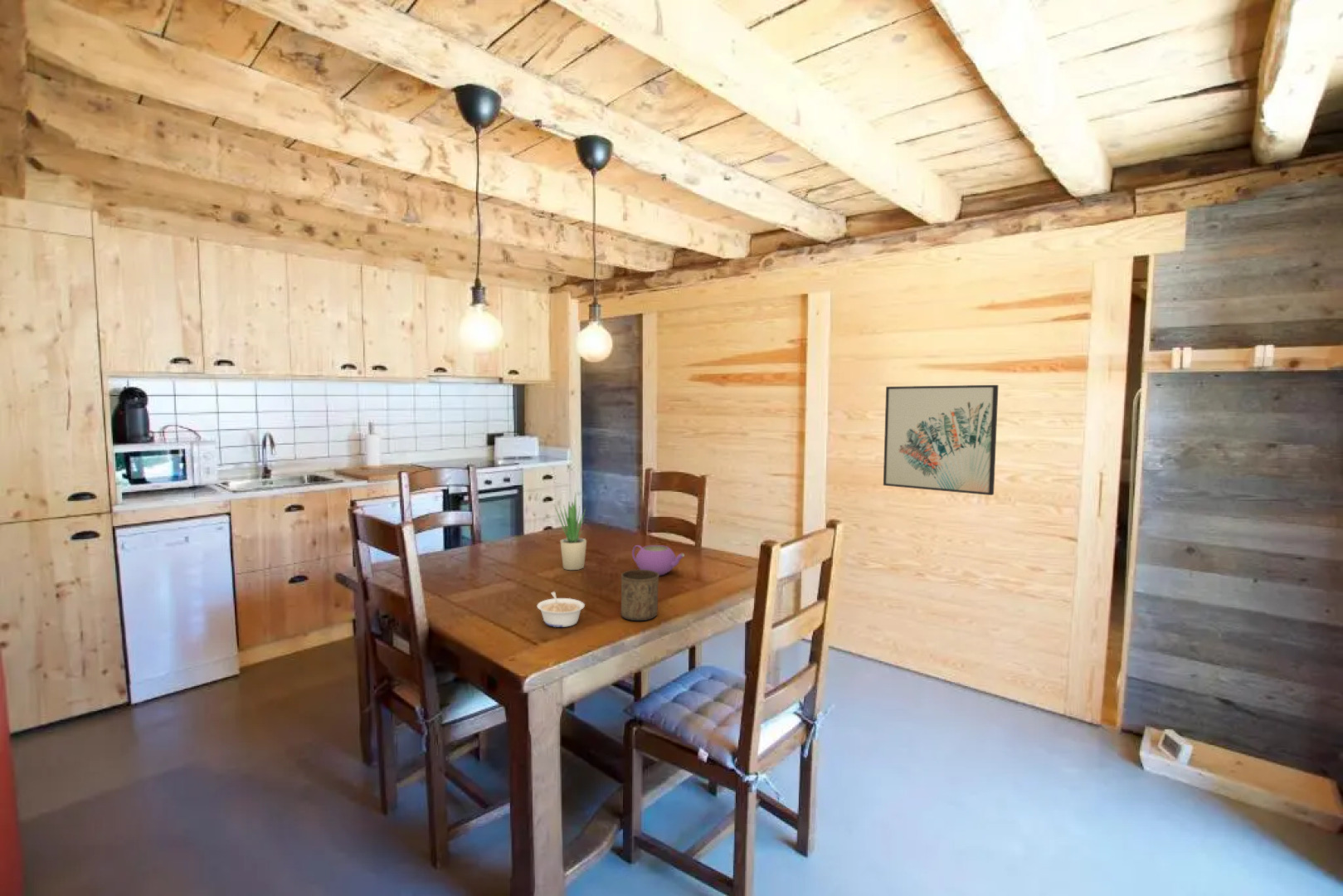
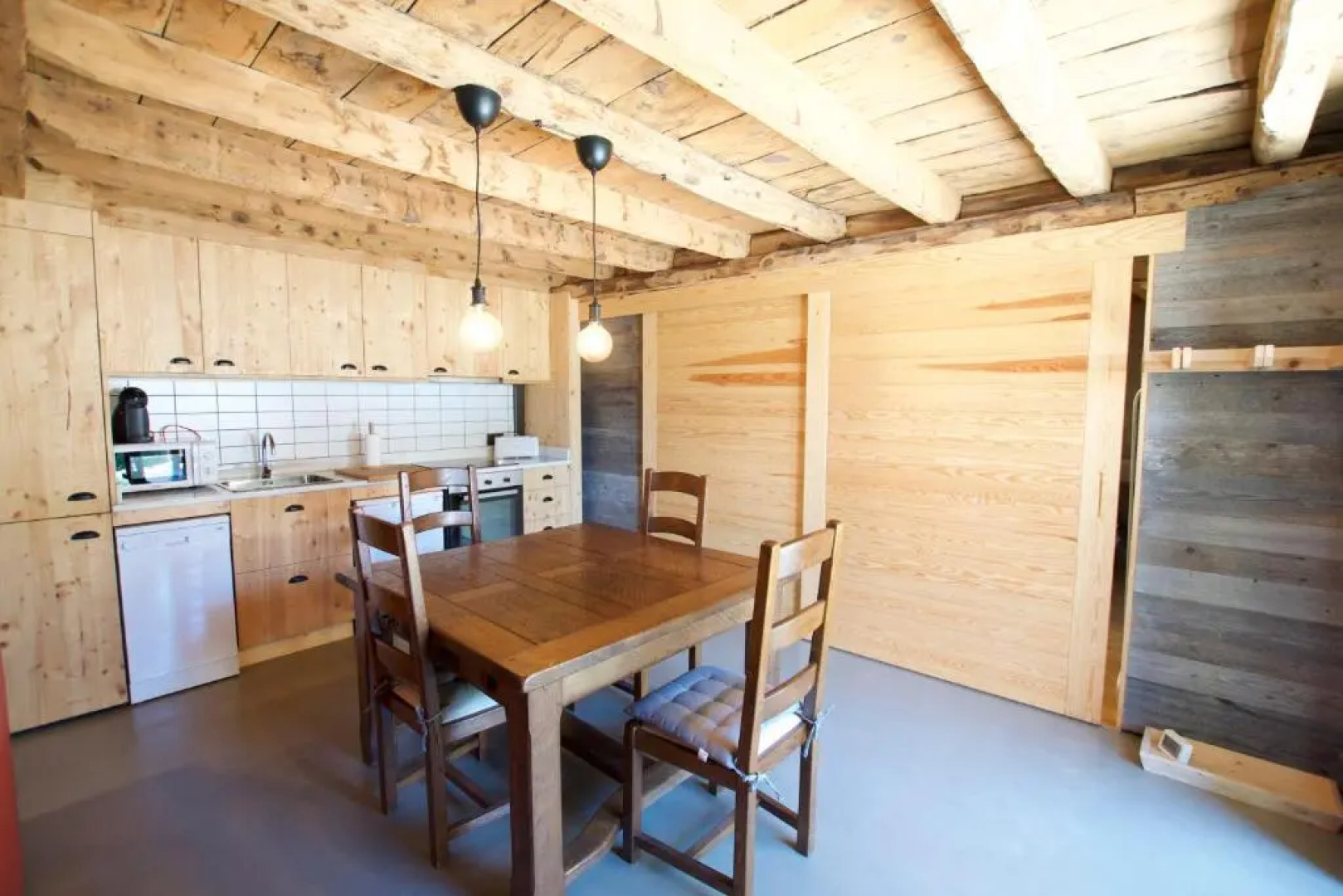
- teapot (657, 560)
- cup (640, 594)
- legume (559, 611)
- potted plant (571, 529)
- wall art (937, 438)
